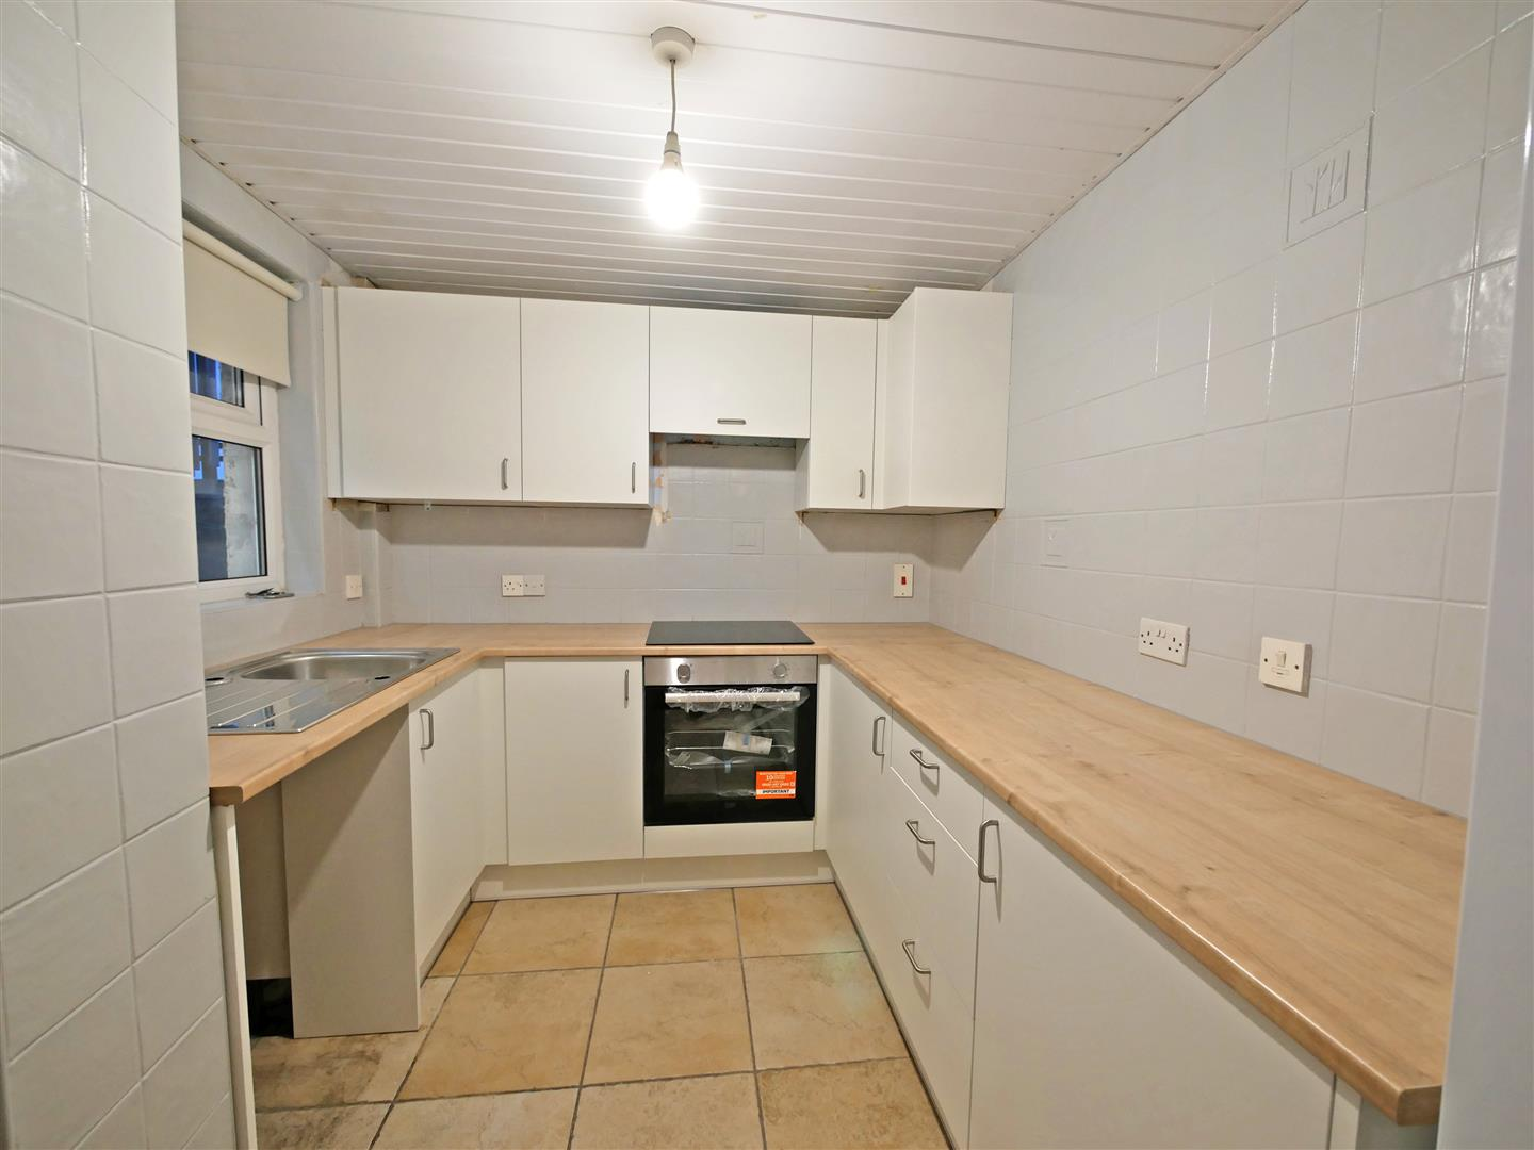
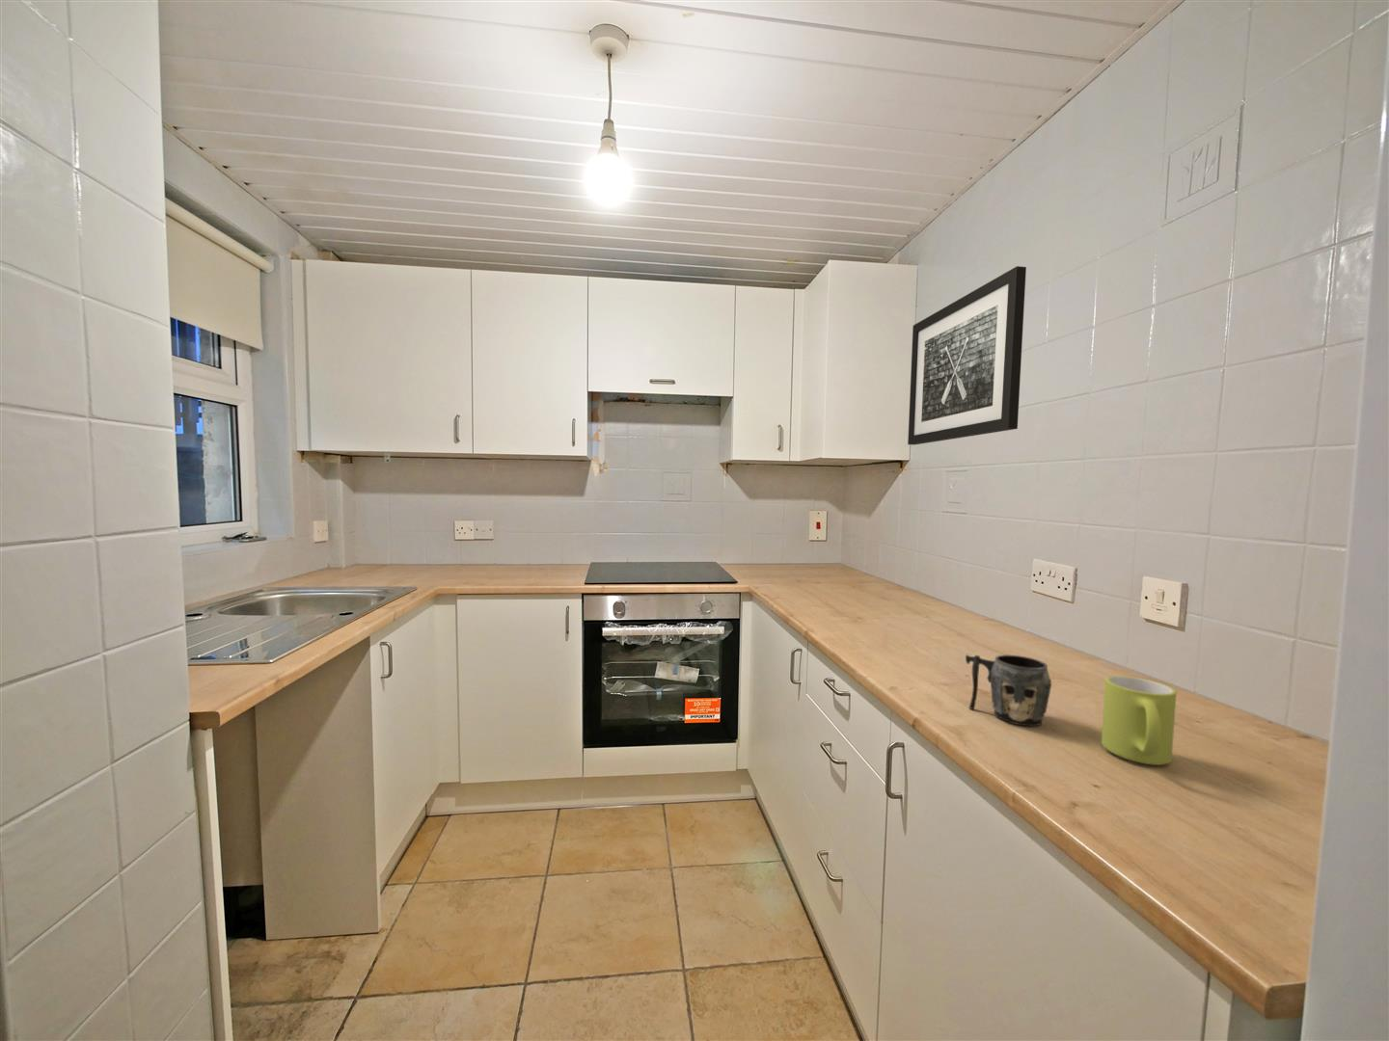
+ mug (1141, 724)
+ mug (1006, 687)
+ wall art (957, 370)
